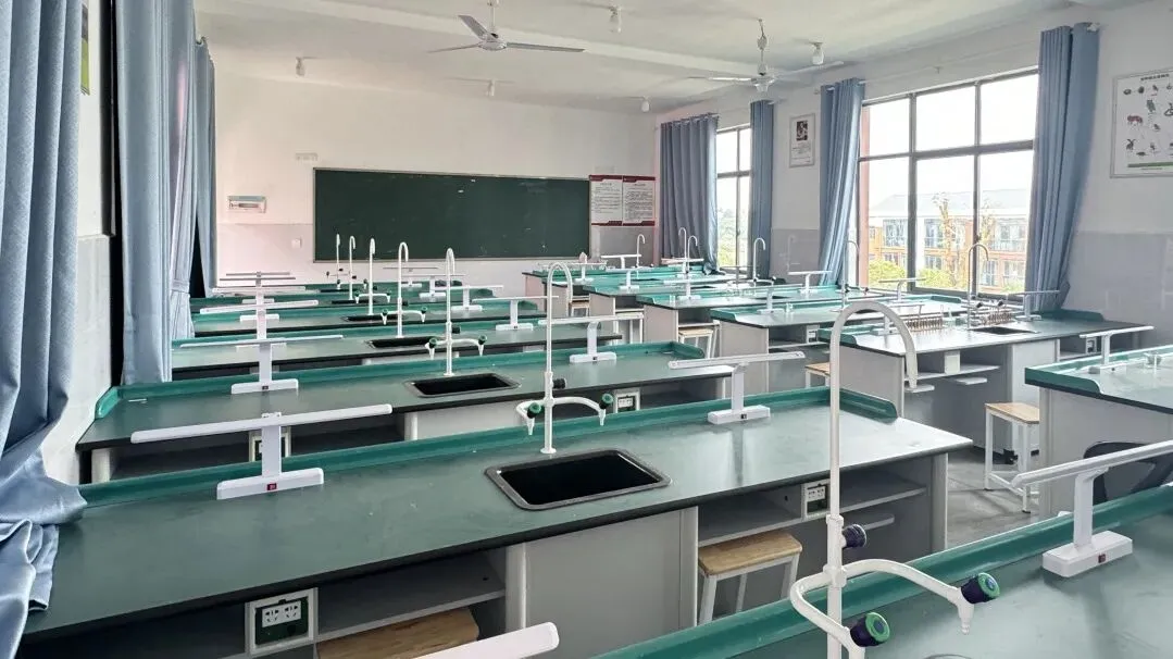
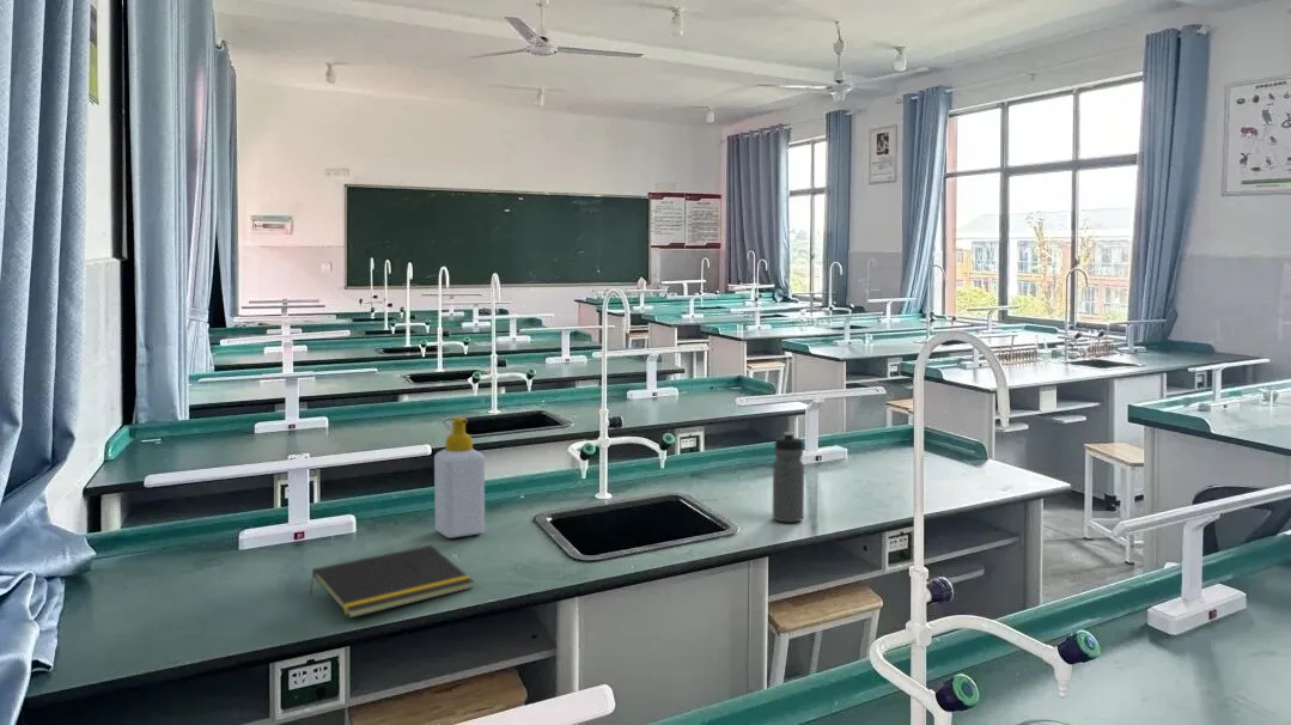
+ notepad (394, 578)
+ soap bottle (459, 475)
+ water bottle (788, 475)
